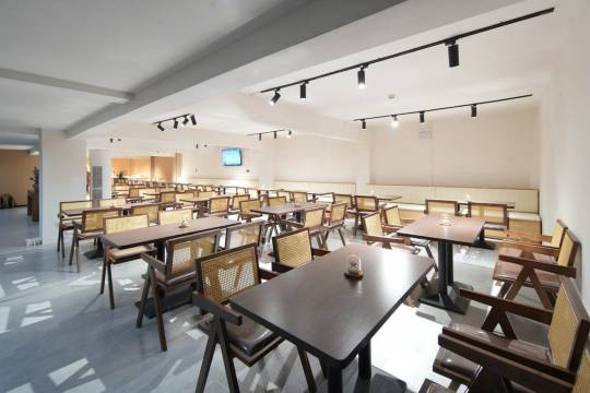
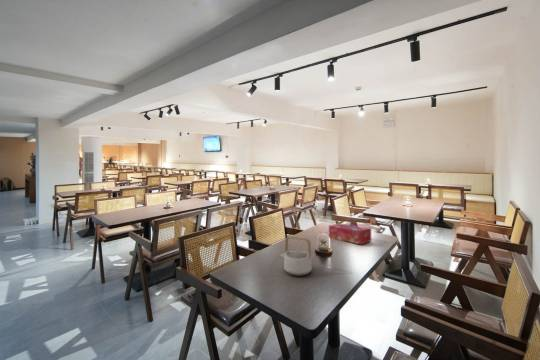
+ teapot (295, 253)
+ tissue box (349, 233)
